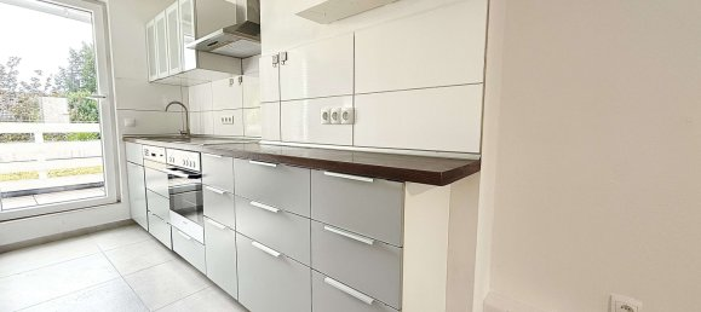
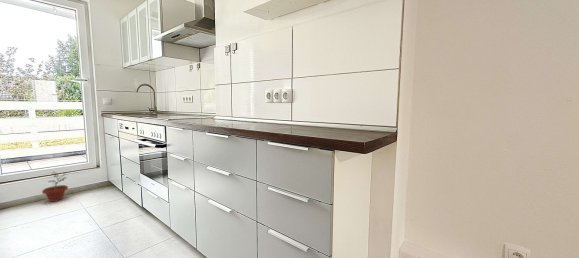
+ potted plant (56, 186)
